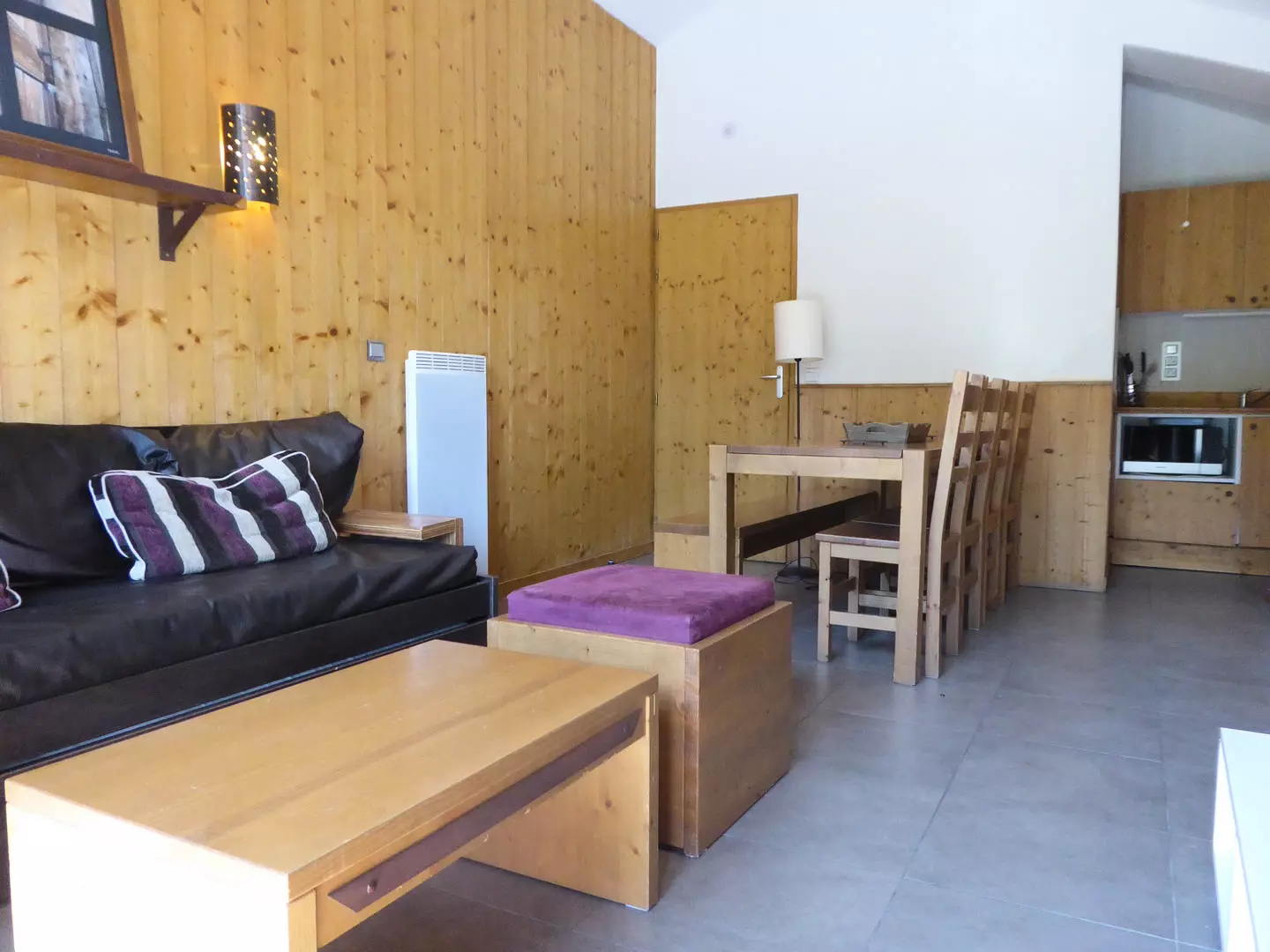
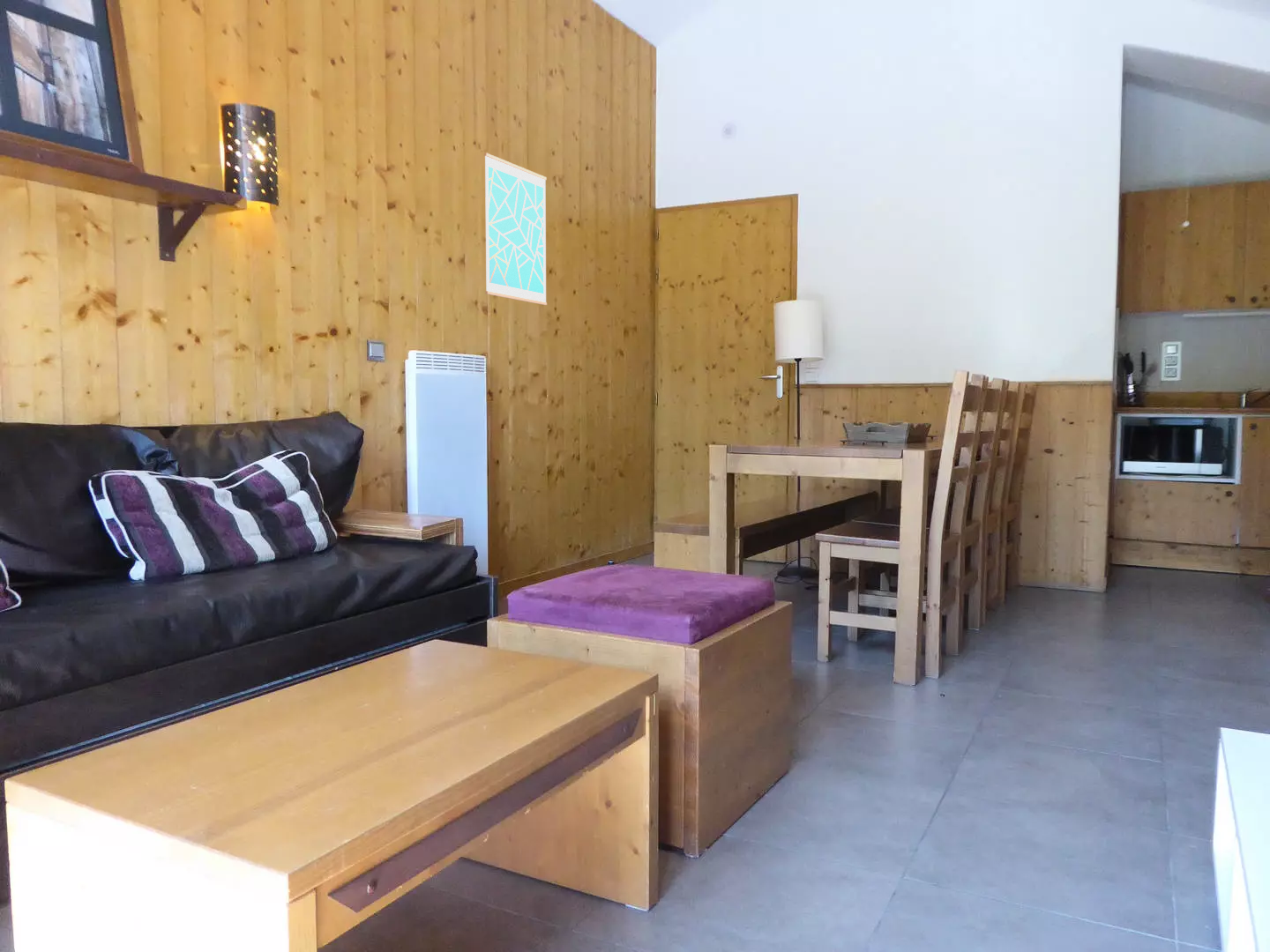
+ wall art (517, 233)
